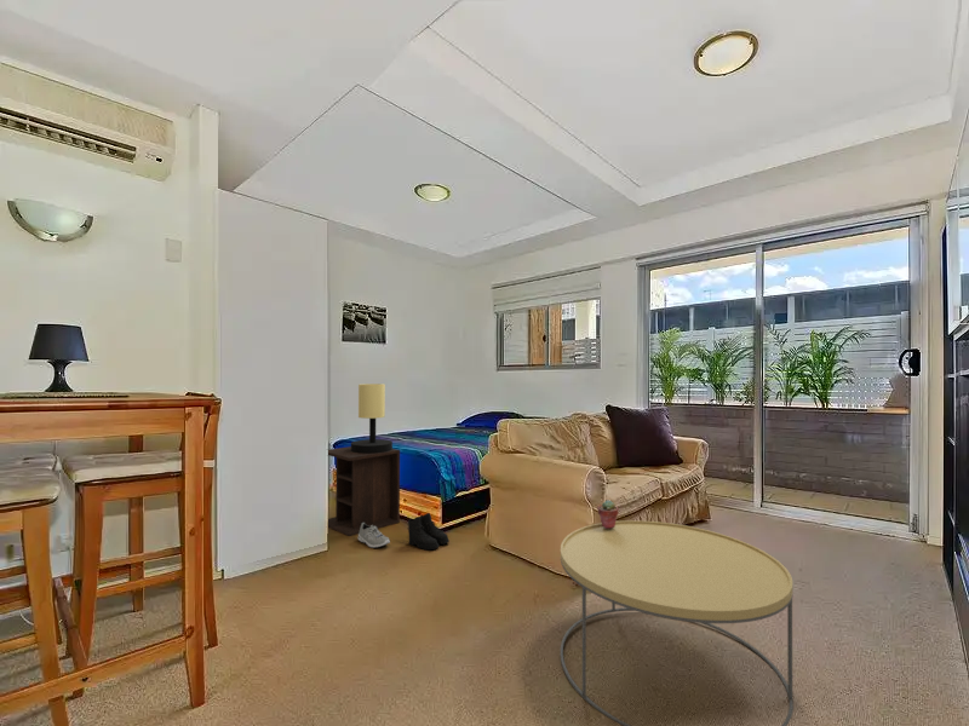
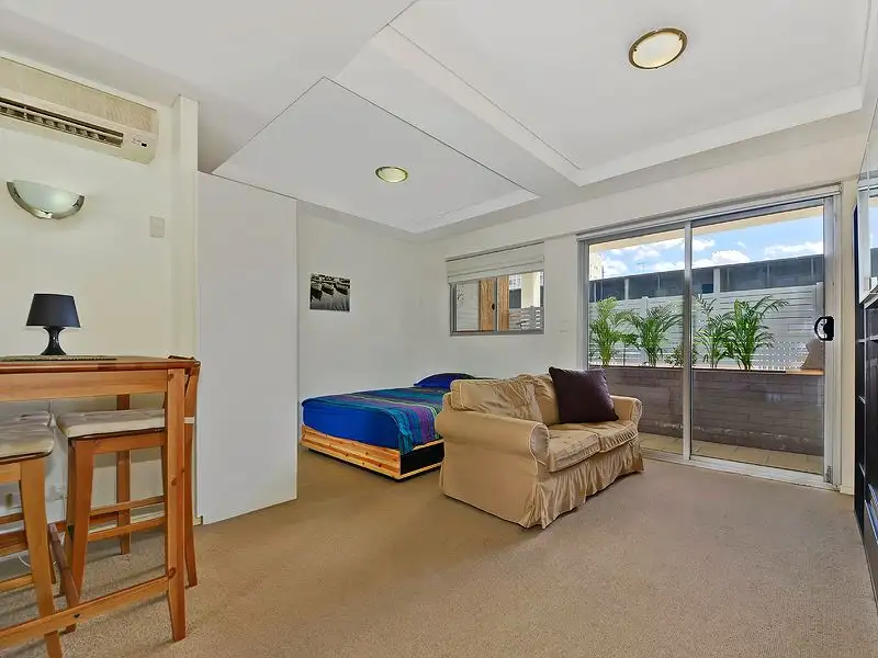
- boots (428, 529)
- coffee table (666, 610)
- nightstand (360, 486)
- potted succulent (608, 512)
- sneaker (372, 535)
- table lamp (372, 416)
